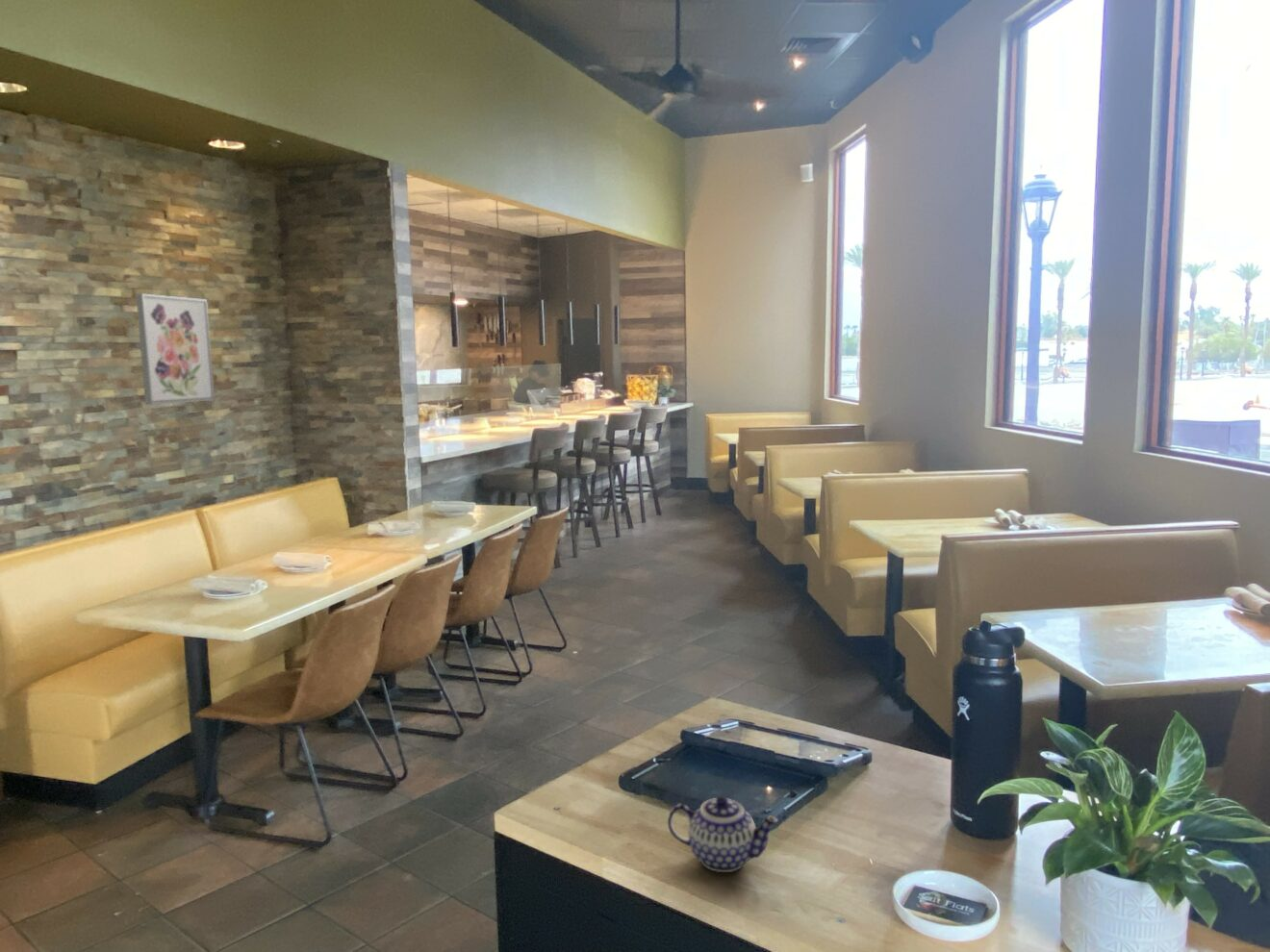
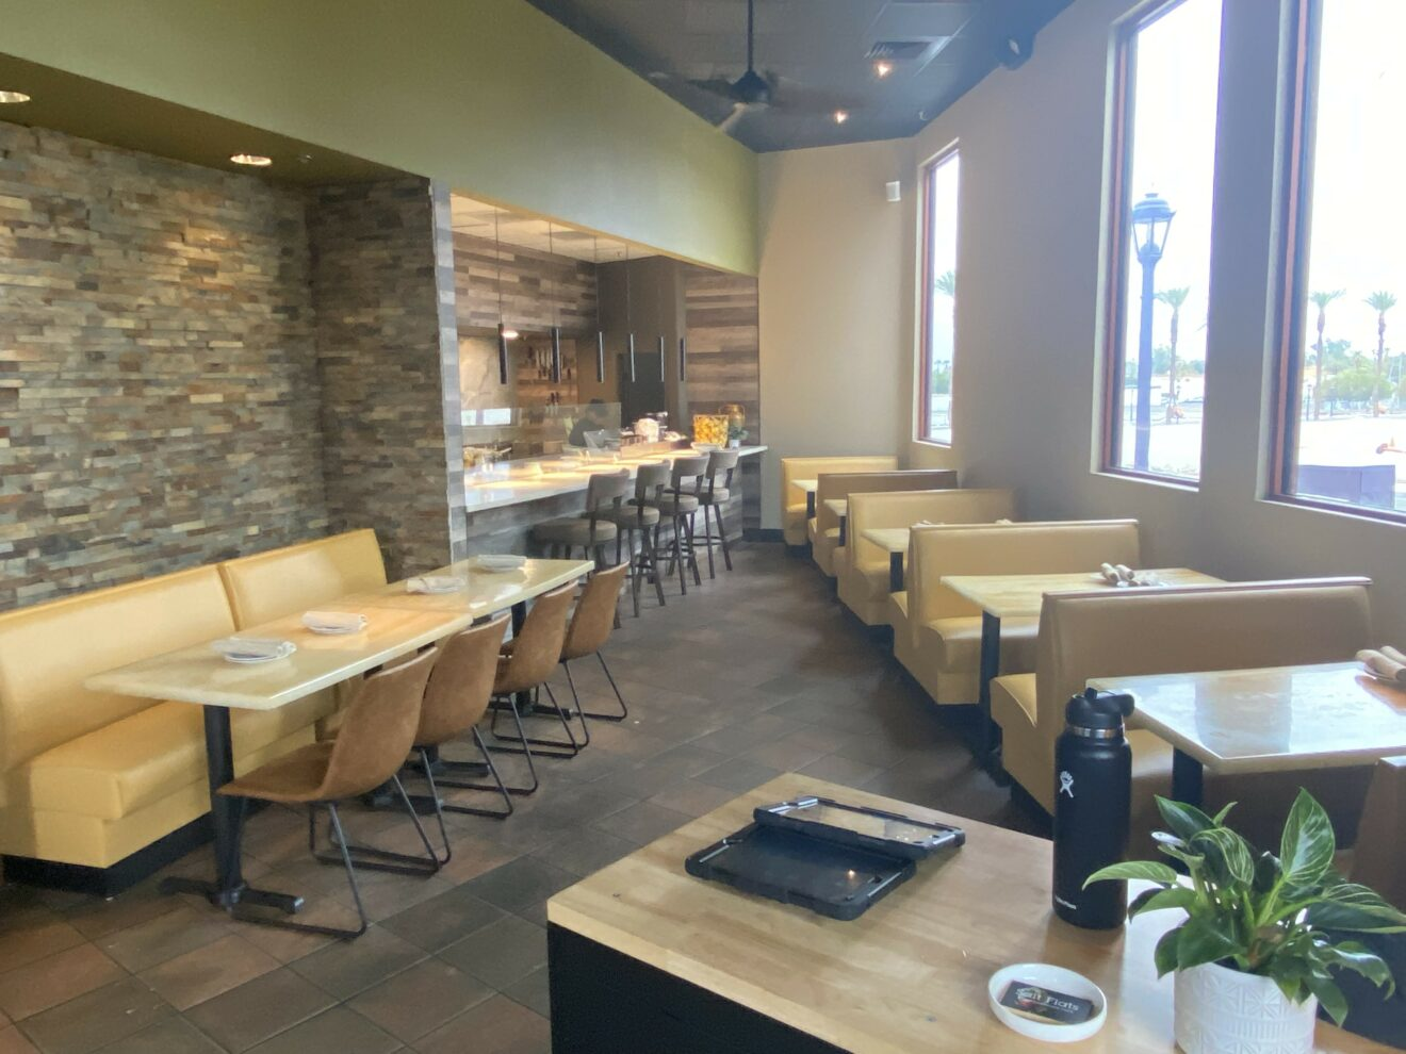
- wall art (177, 349)
- teapot (722, 828)
